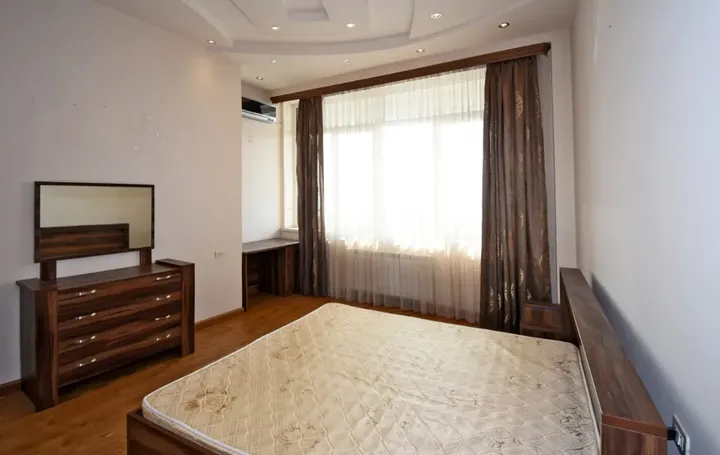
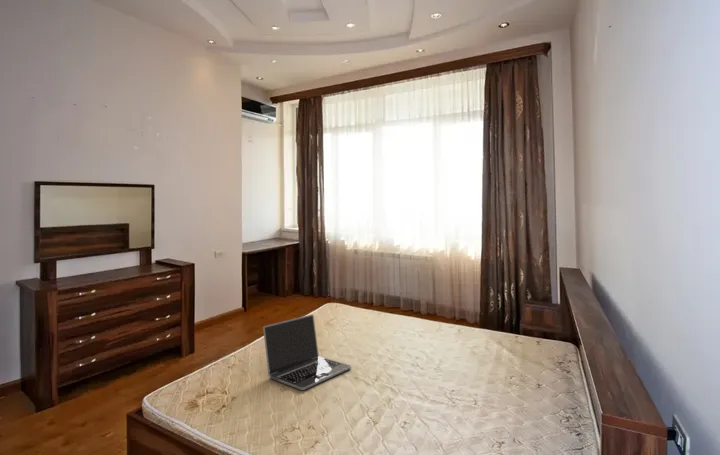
+ laptop (308, 347)
